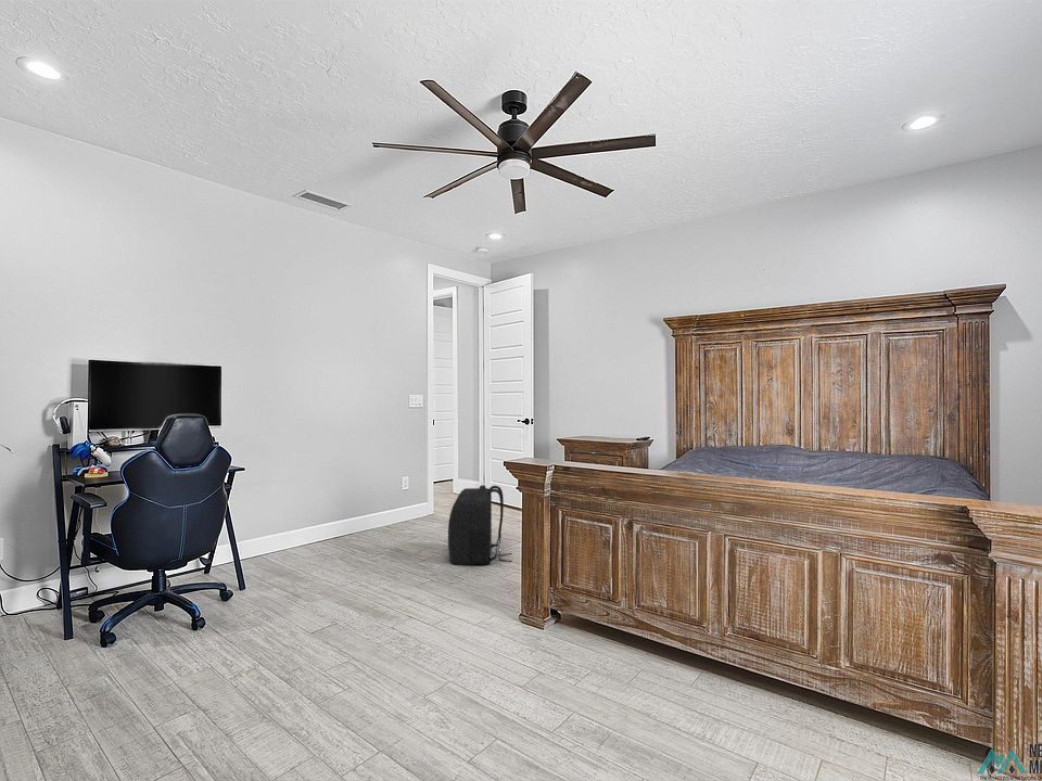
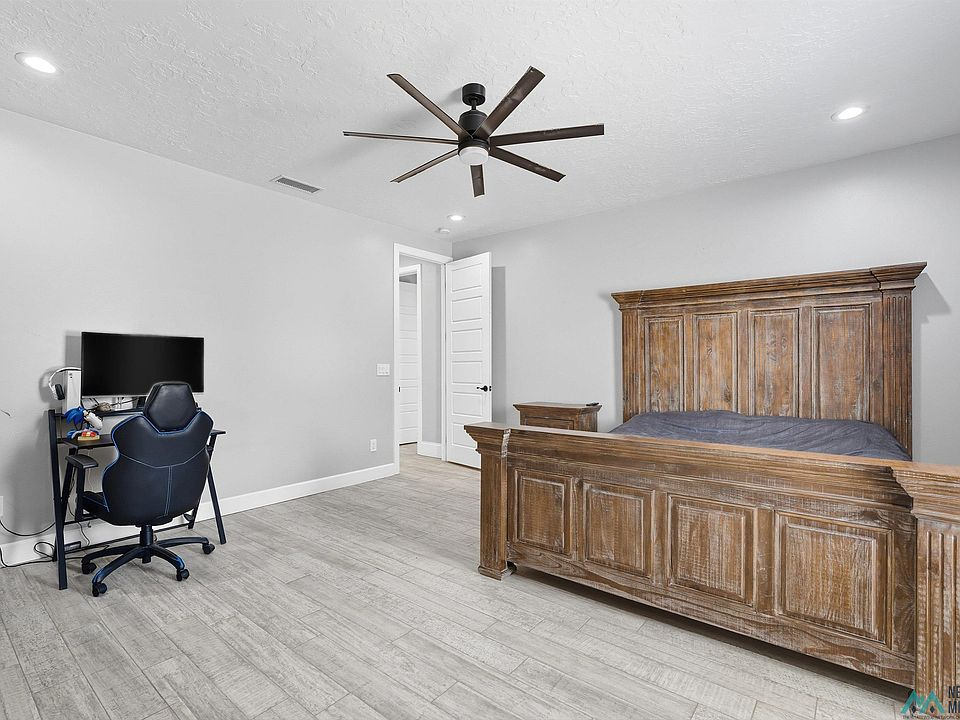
- backpack (480, 522)
